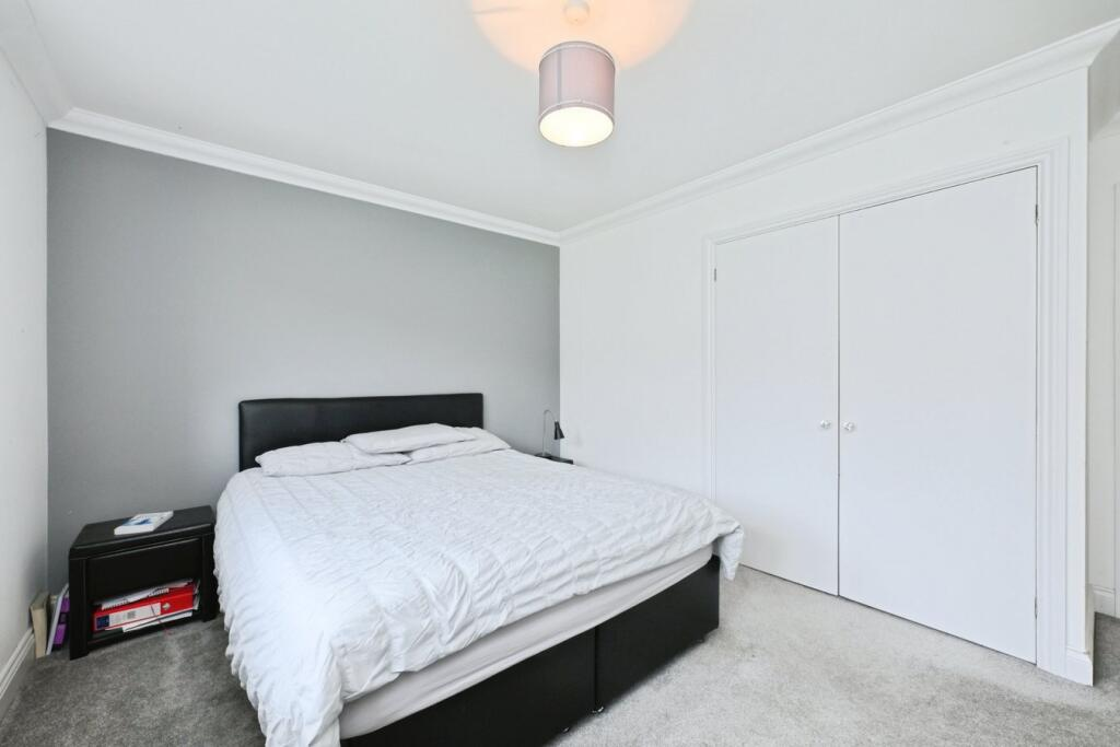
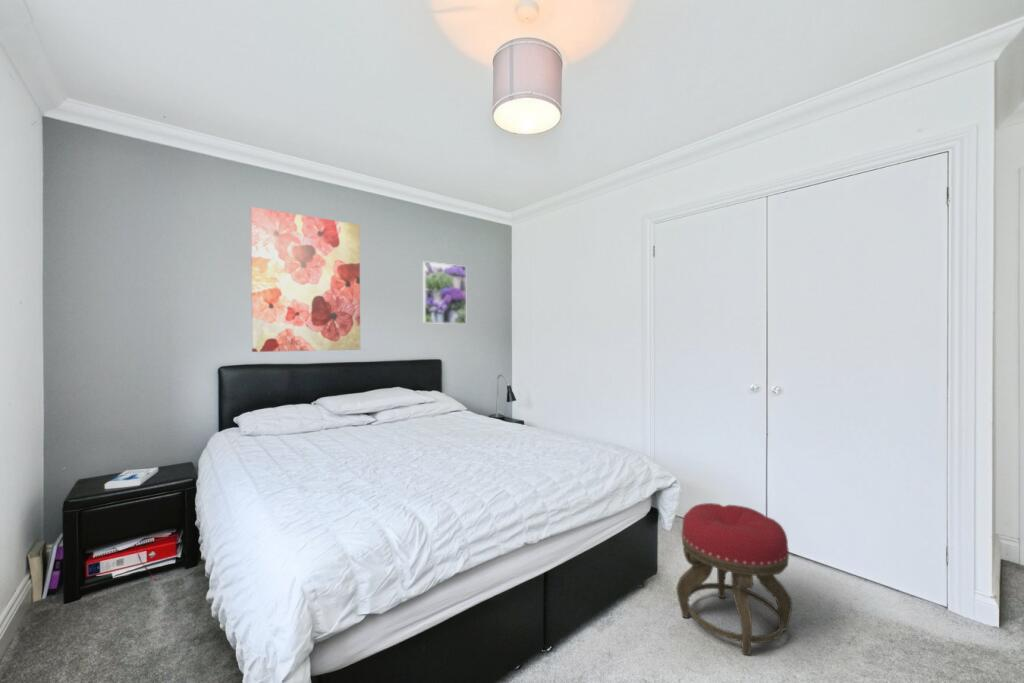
+ stool (732, 569)
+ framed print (445, 293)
+ wall art (309, 283)
